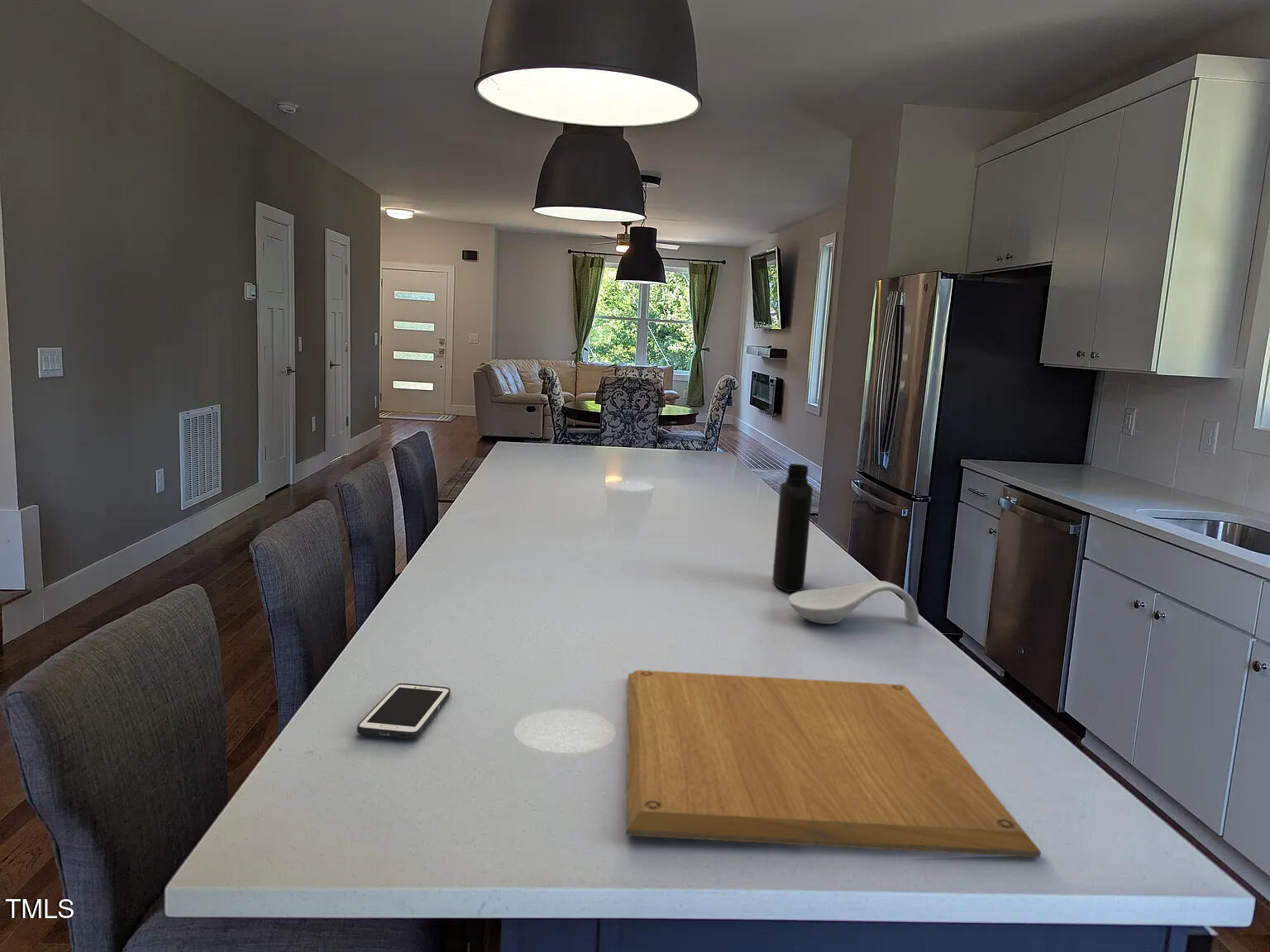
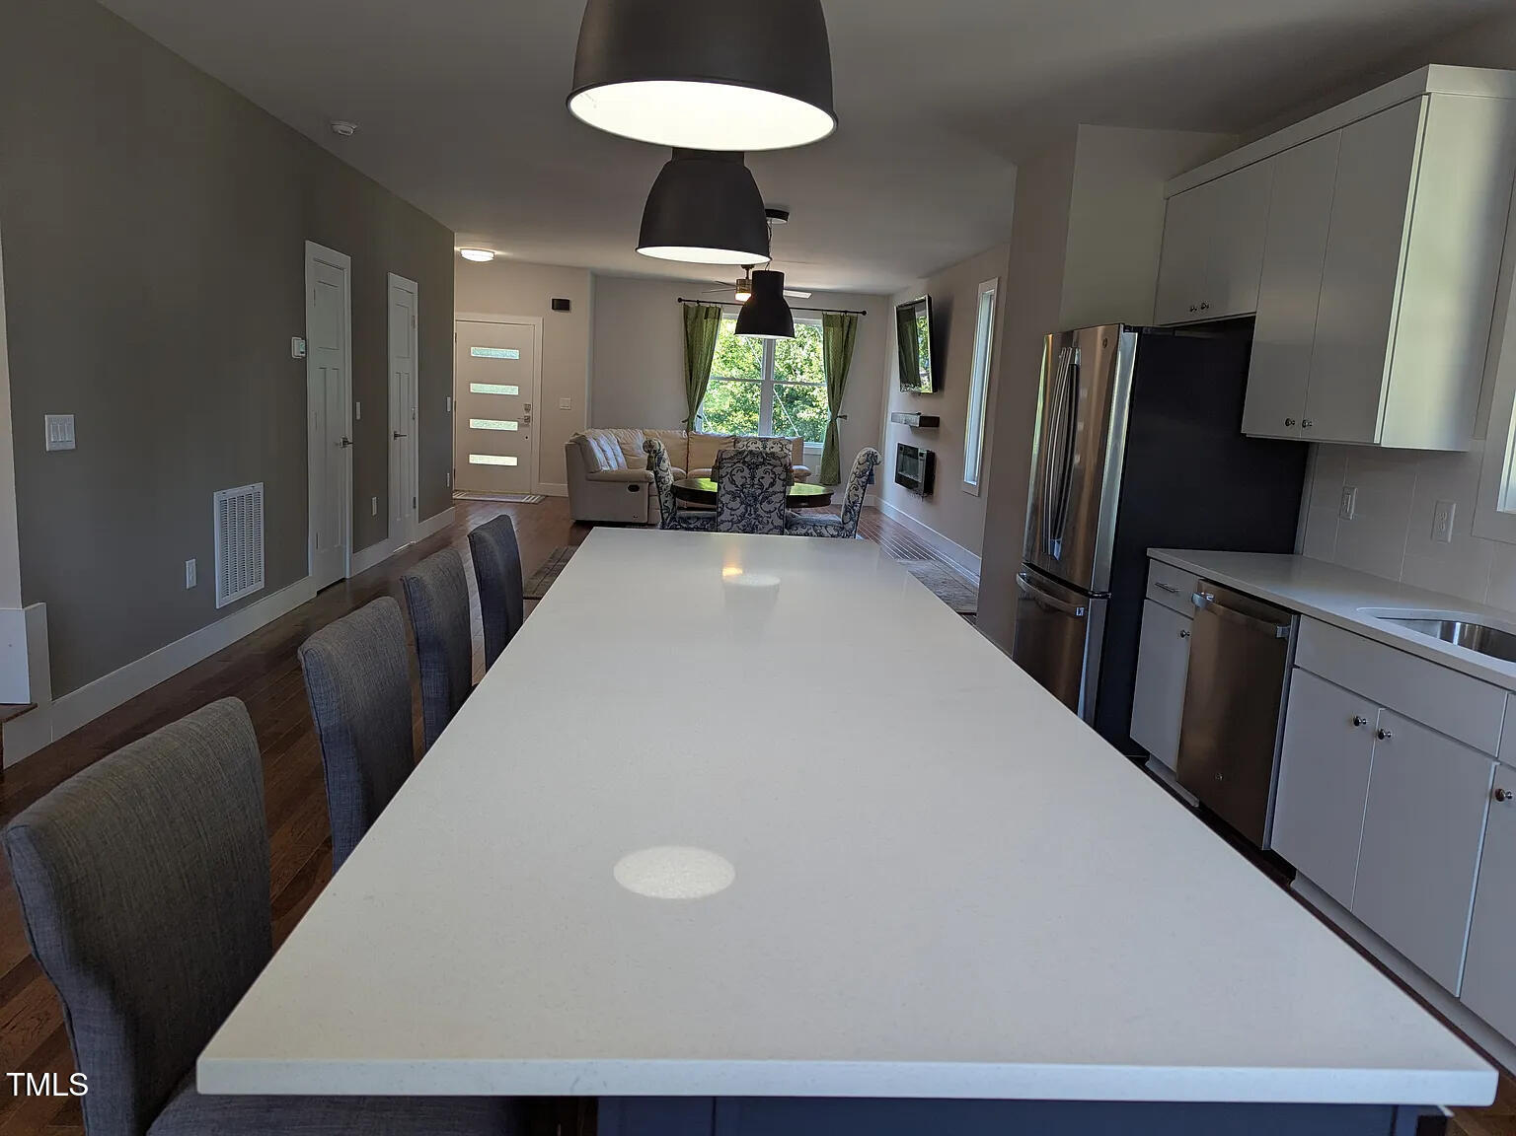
- cell phone (406, 709)
- spoon rest (853, 601)
- bottle (793, 526)
- chopping board (795, 743)
